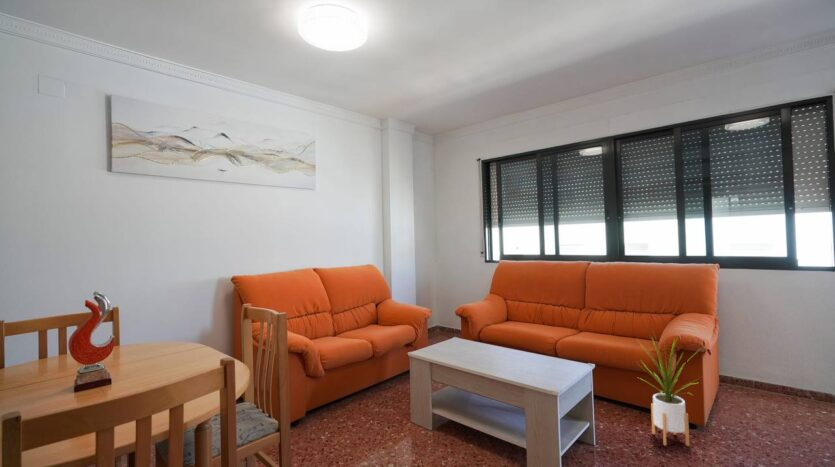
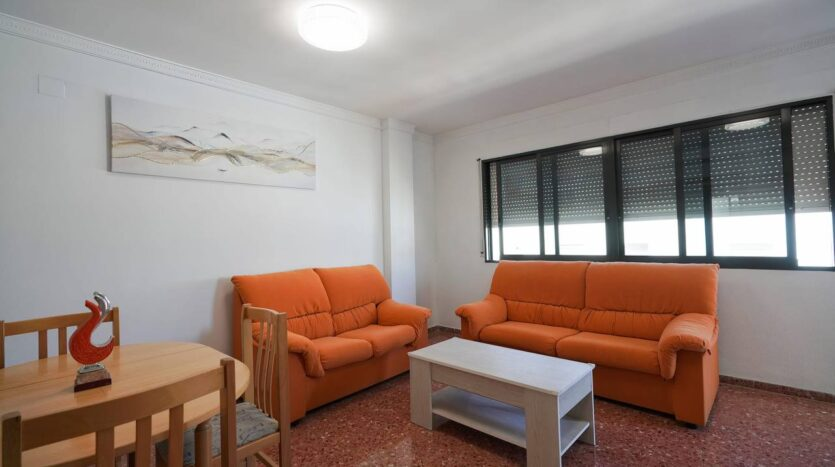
- house plant (669, 386)
